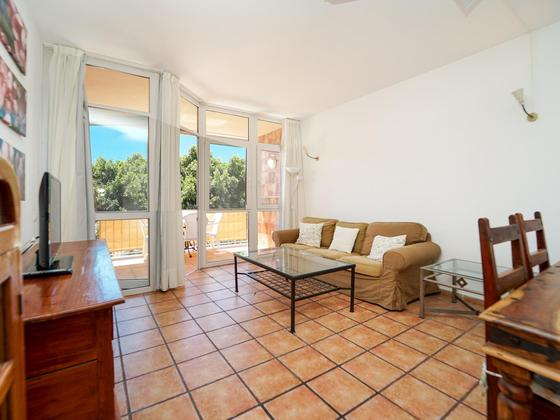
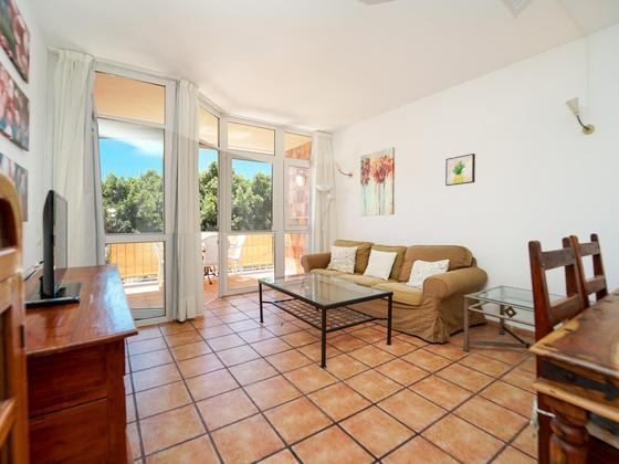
+ wall art (460, 170)
+ wall art (376, 183)
